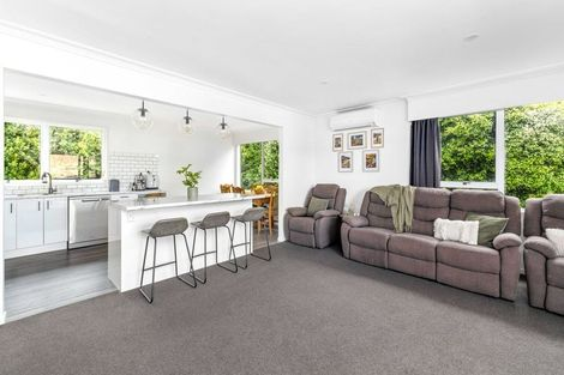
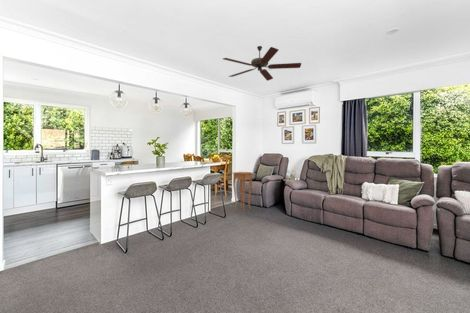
+ side table (243, 191)
+ ceiling fan (262, 58)
